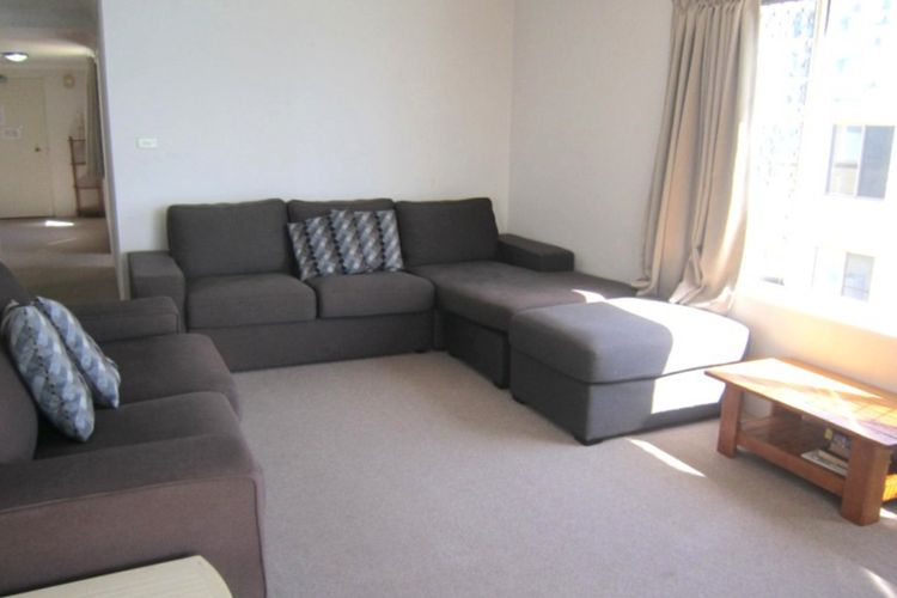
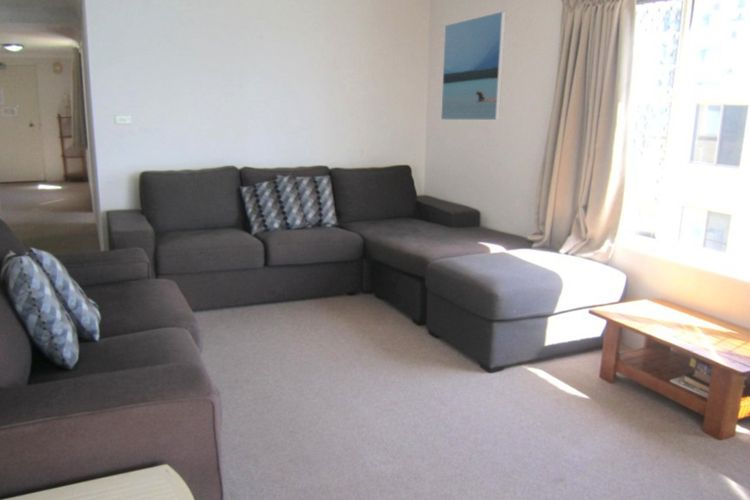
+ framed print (470, 70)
